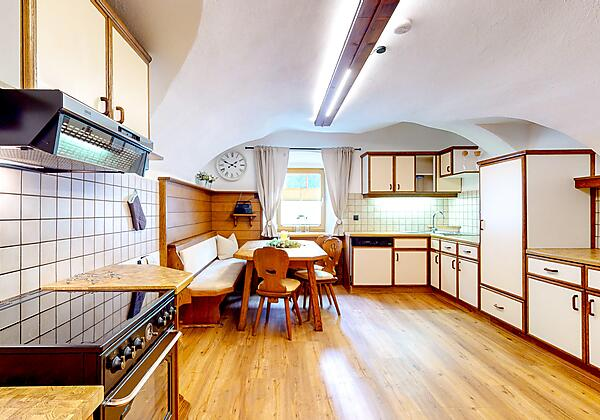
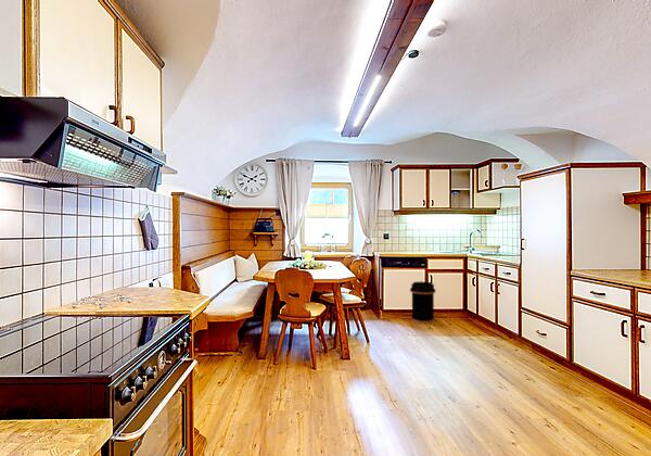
+ trash can (422, 301)
